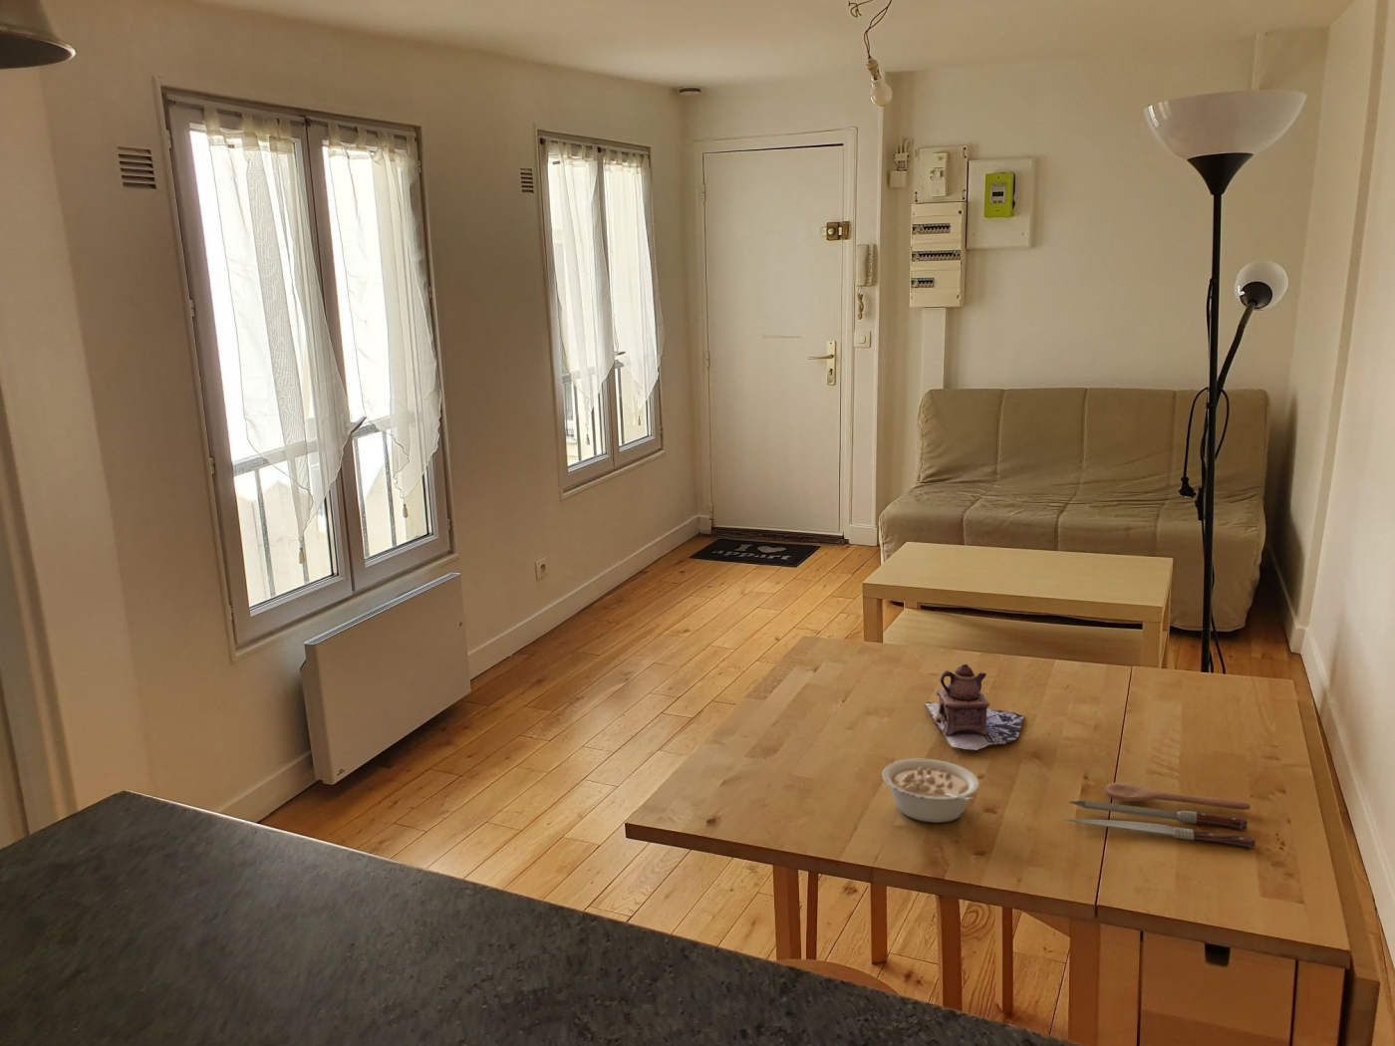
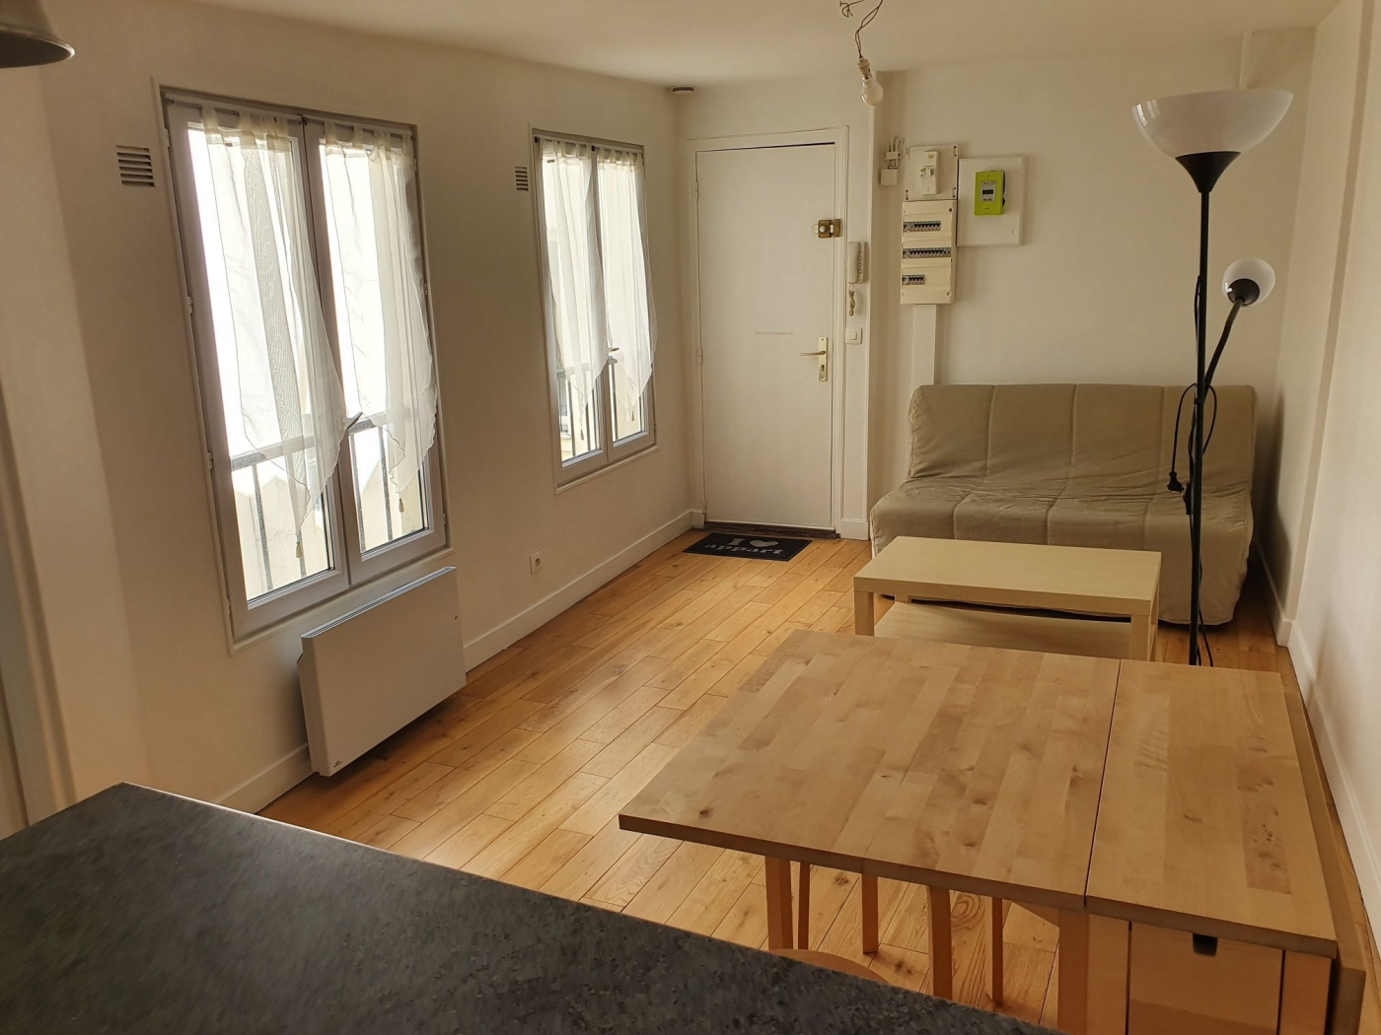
- legume (933, 790)
- spoon (1153, 810)
- teapot (968, 698)
